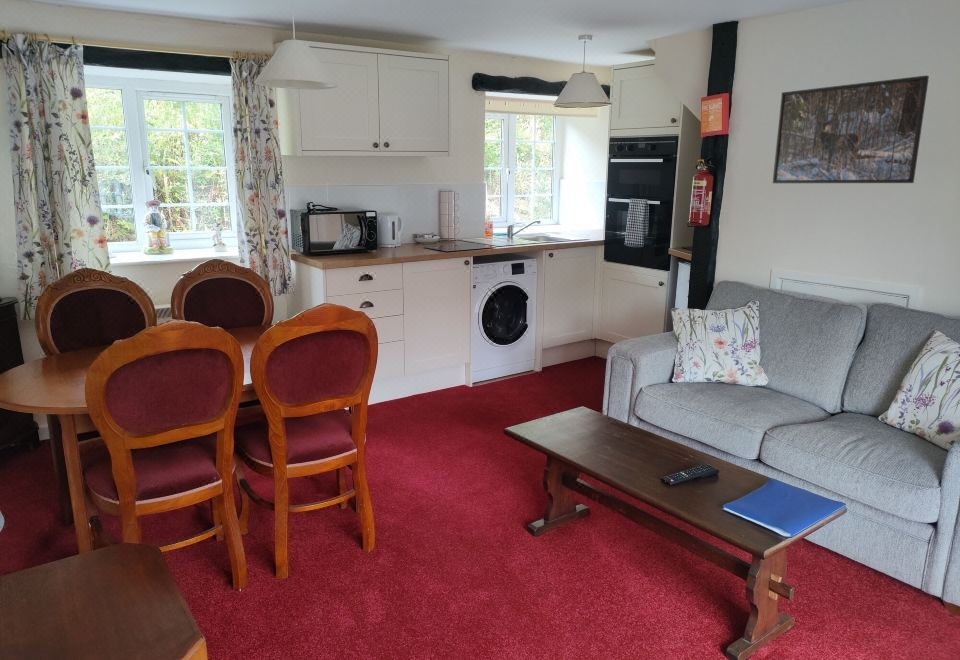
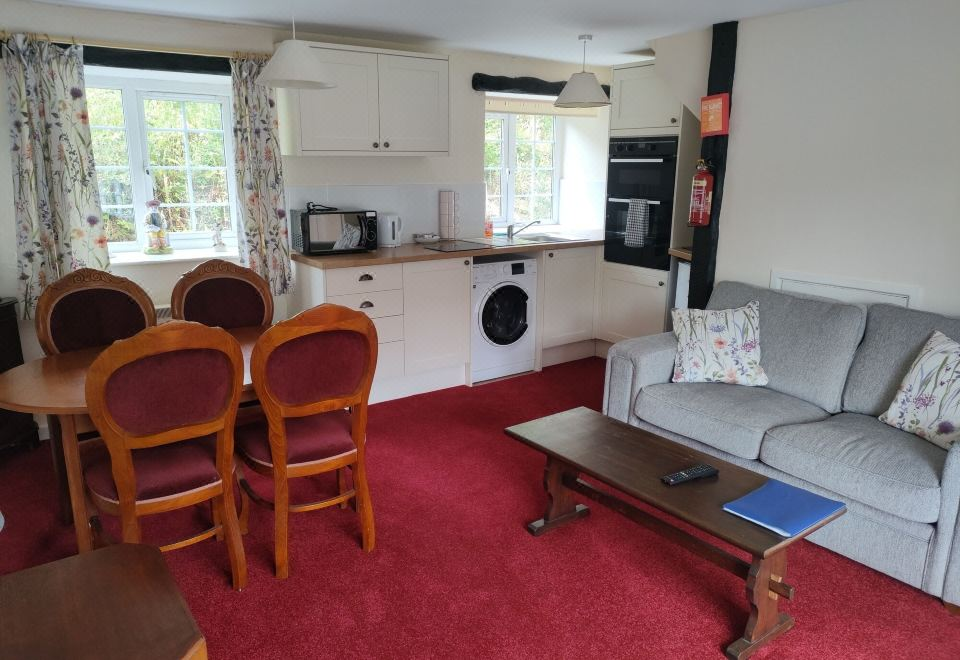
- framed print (843, 134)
